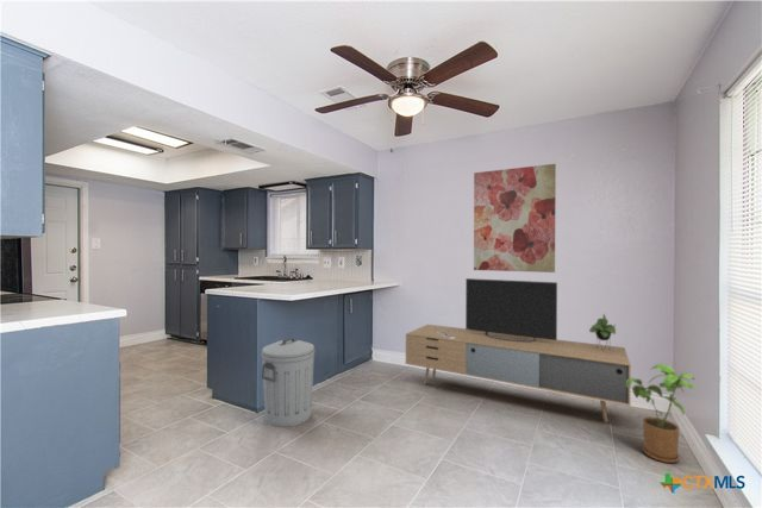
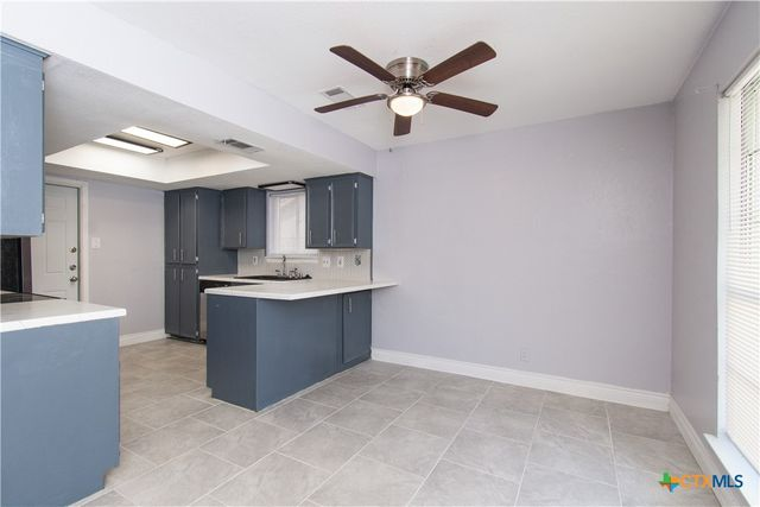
- house plant (657, 410)
- wall art (512, 219)
- media console (507, 338)
- trash can (288, 377)
